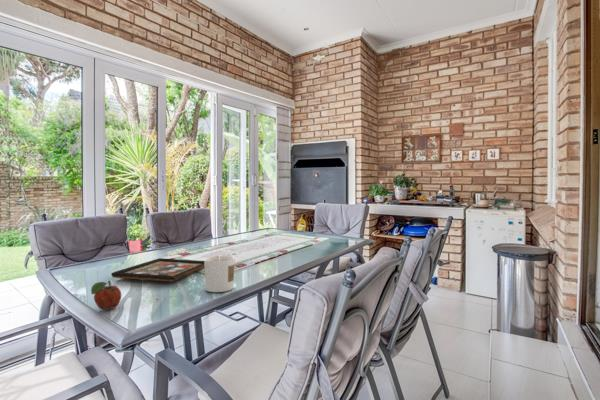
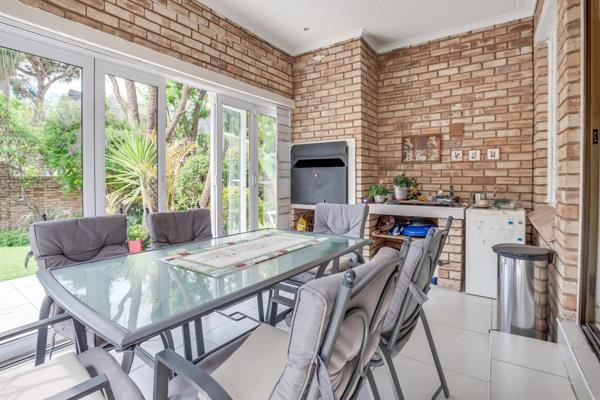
- decorative tray (165, 268)
- fruit (106, 294)
- candle (219, 270)
